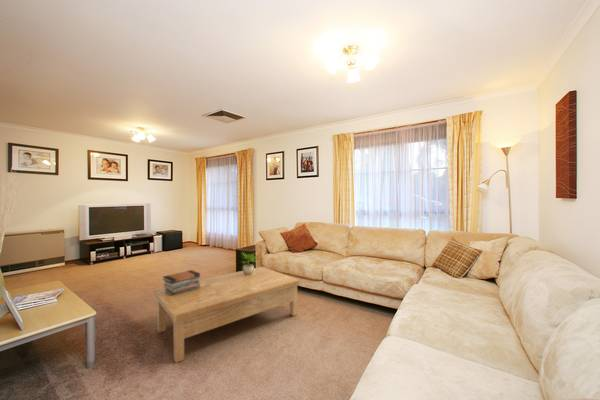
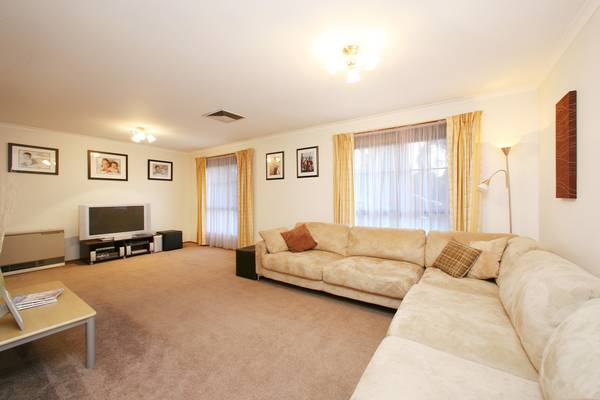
- book stack (181, 282)
- coffee table (230, 302)
- potted plant (249, 262)
